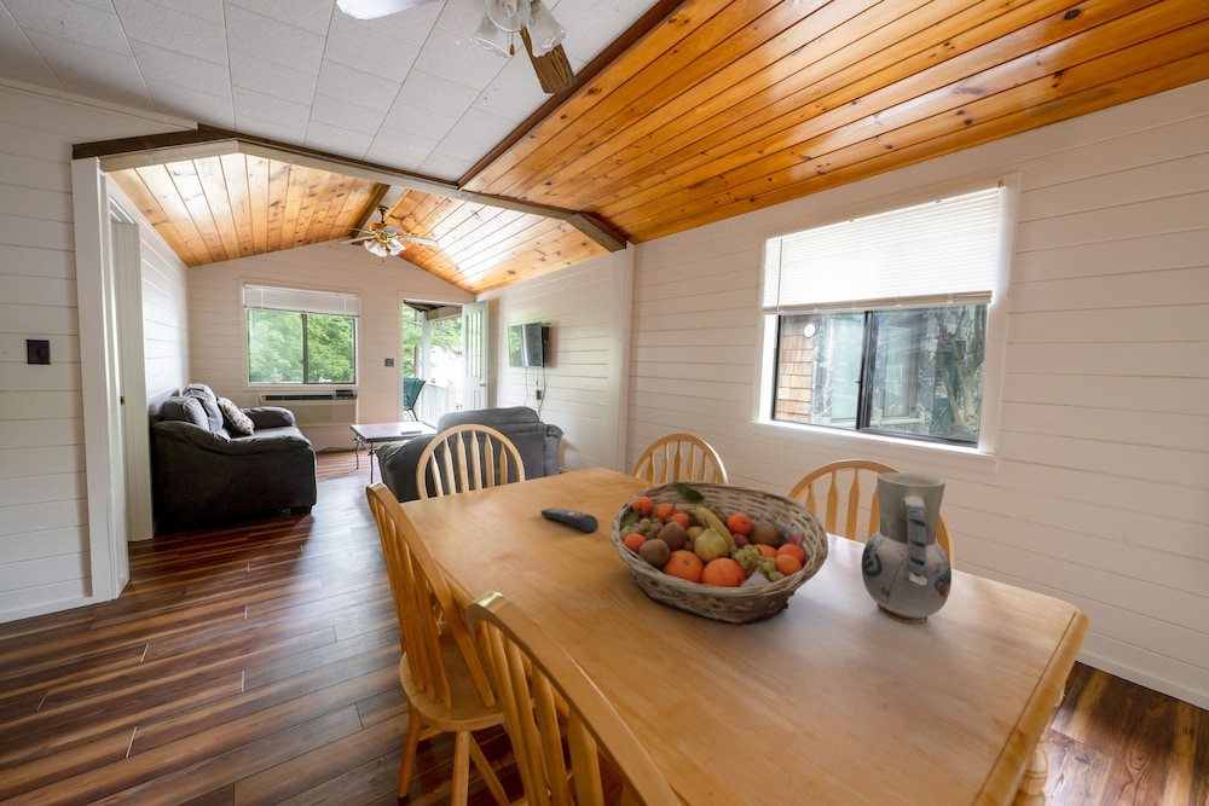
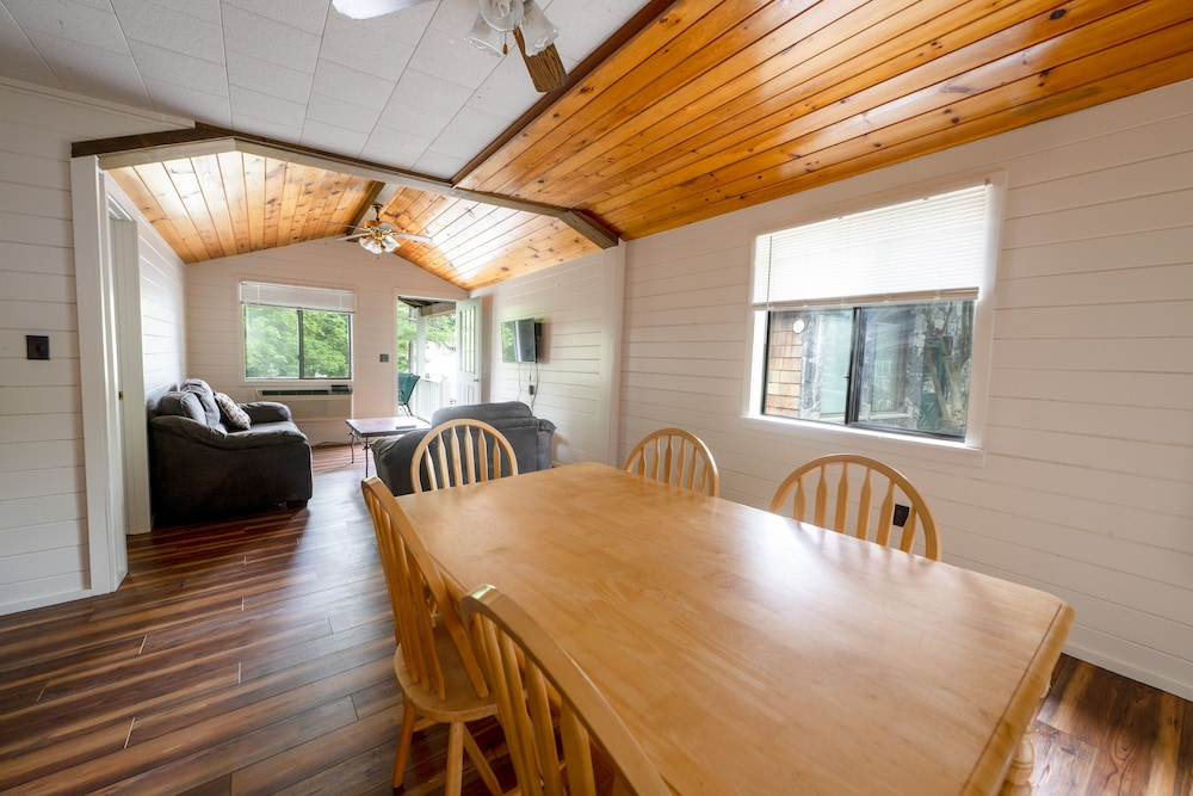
- remote control (568, 517)
- fruit basket (711, 543)
- vase (906, 545)
